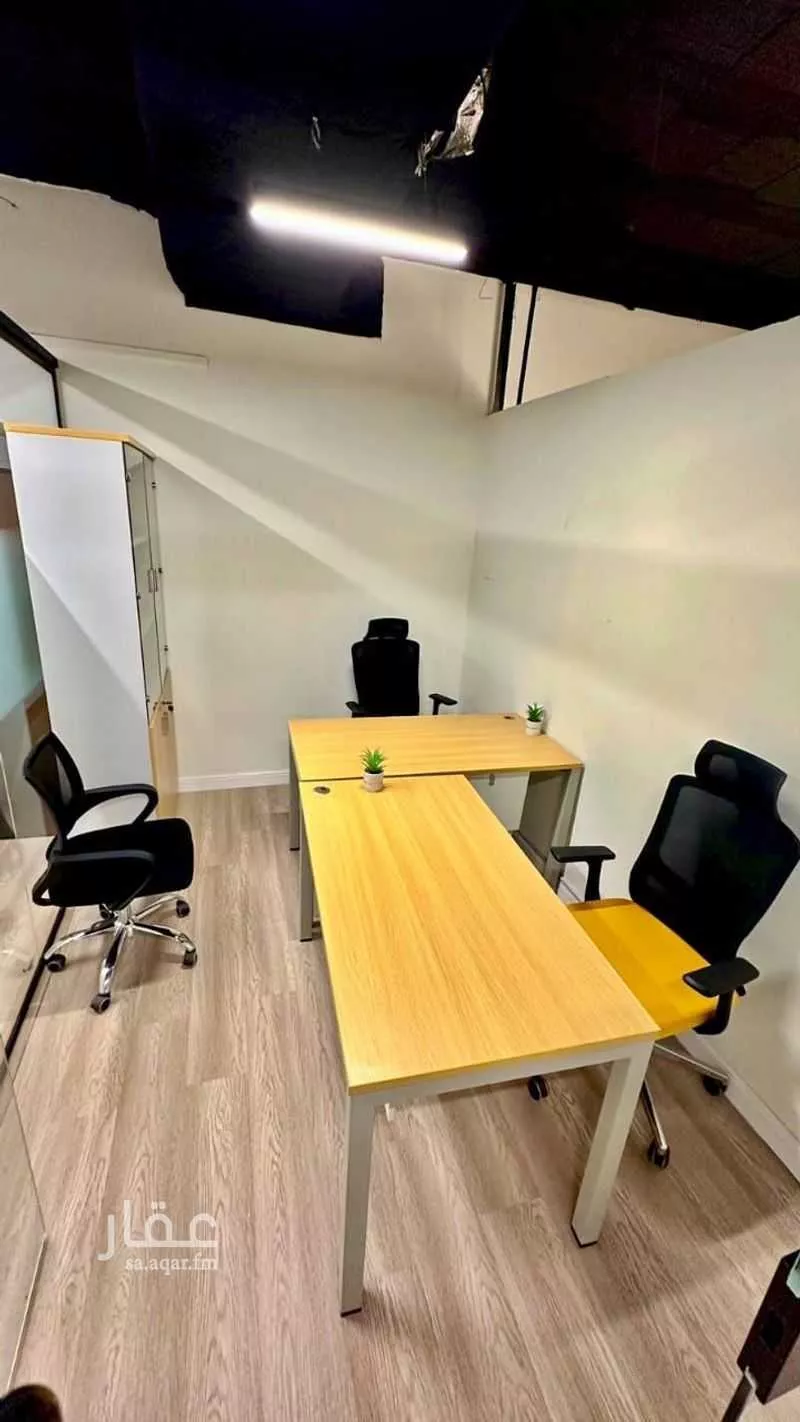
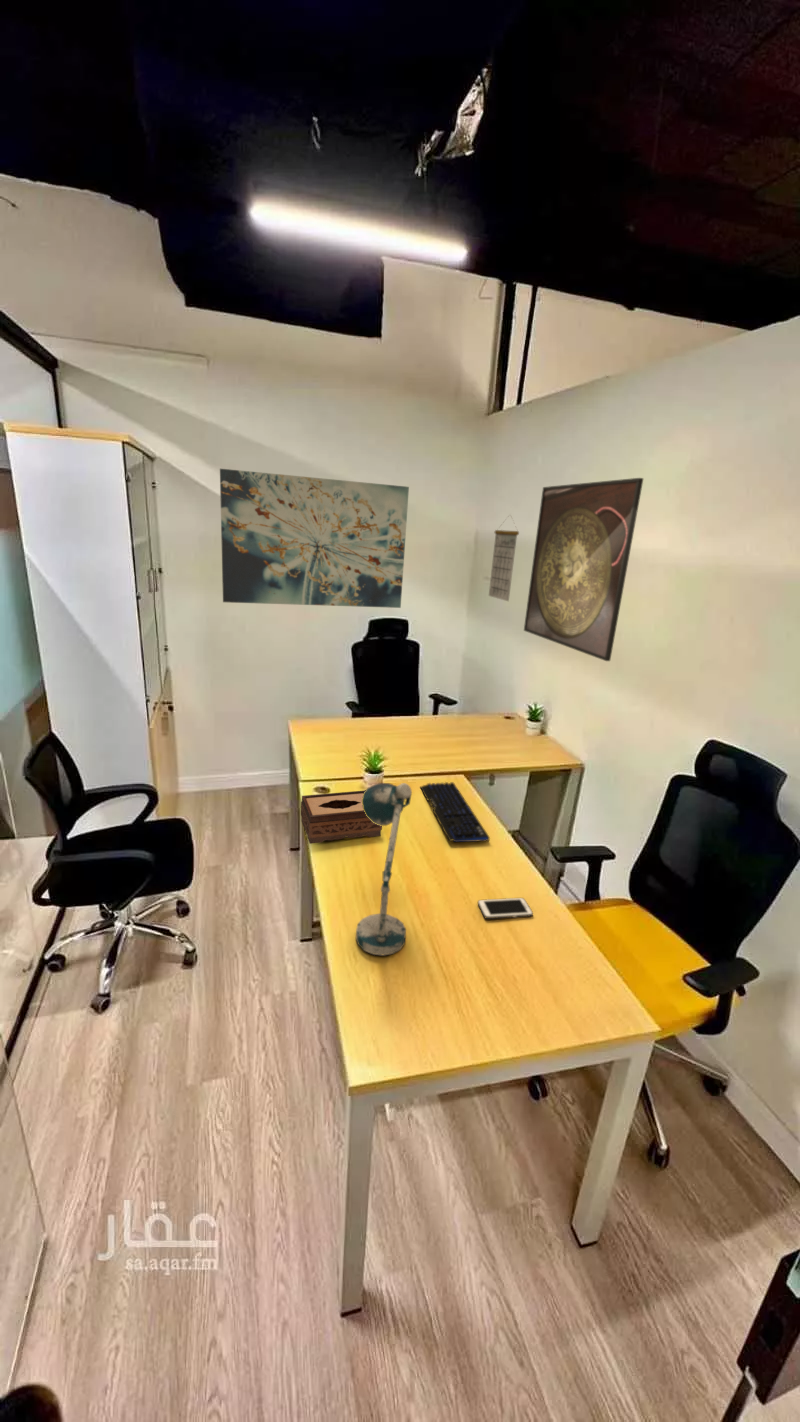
+ wall art (316, 543)
+ desk lamp (386, 859)
+ keyboard (451, 809)
+ tissue box (340, 815)
+ calendar (503, 557)
+ cell phone (504, 908)
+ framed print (573, 567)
